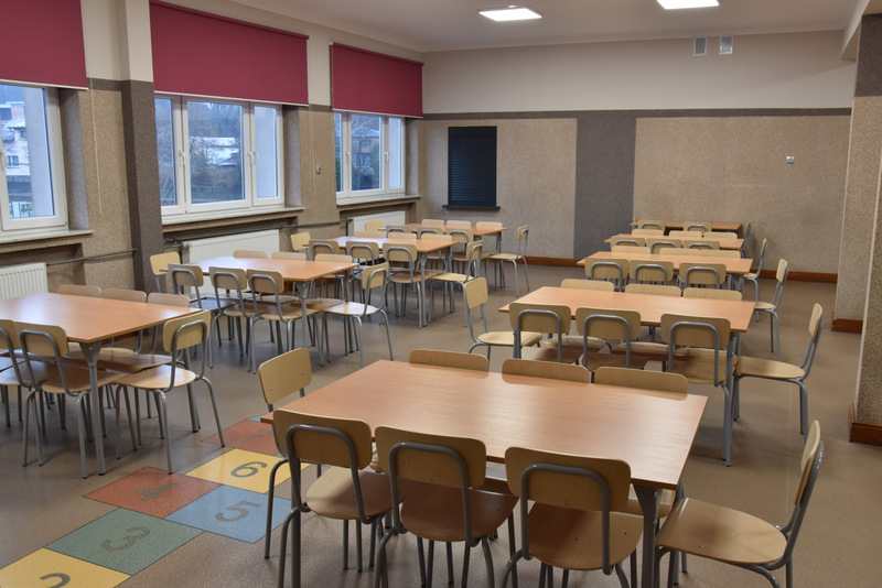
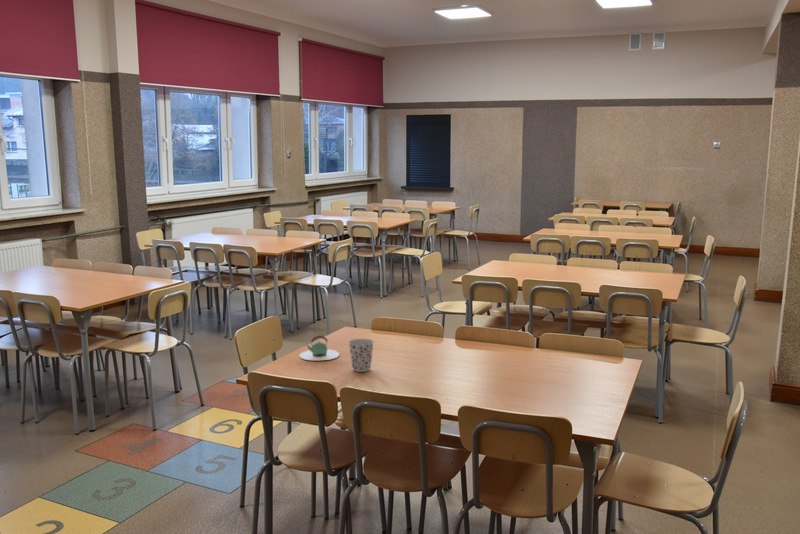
+ teapot (319, 345)
+ cup (361, 355)
